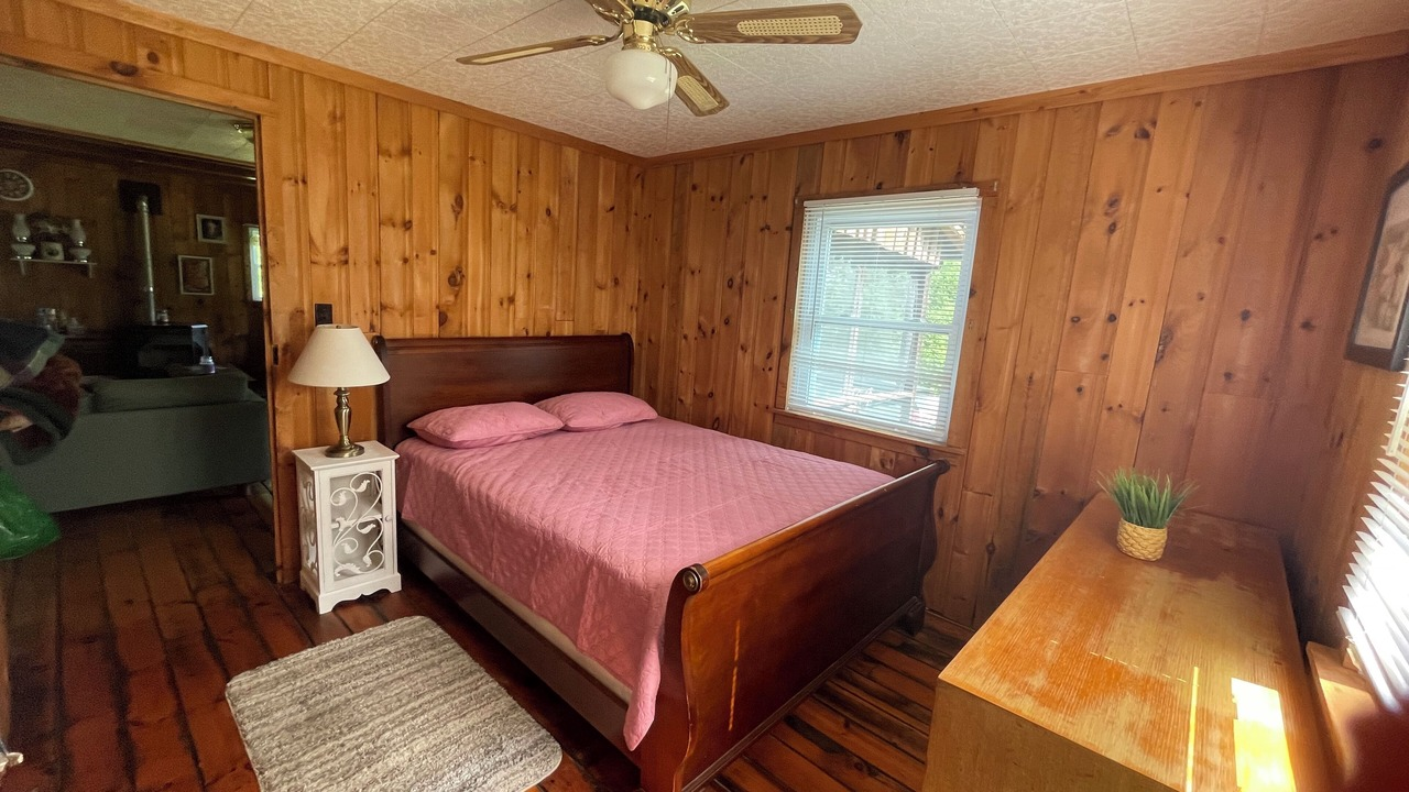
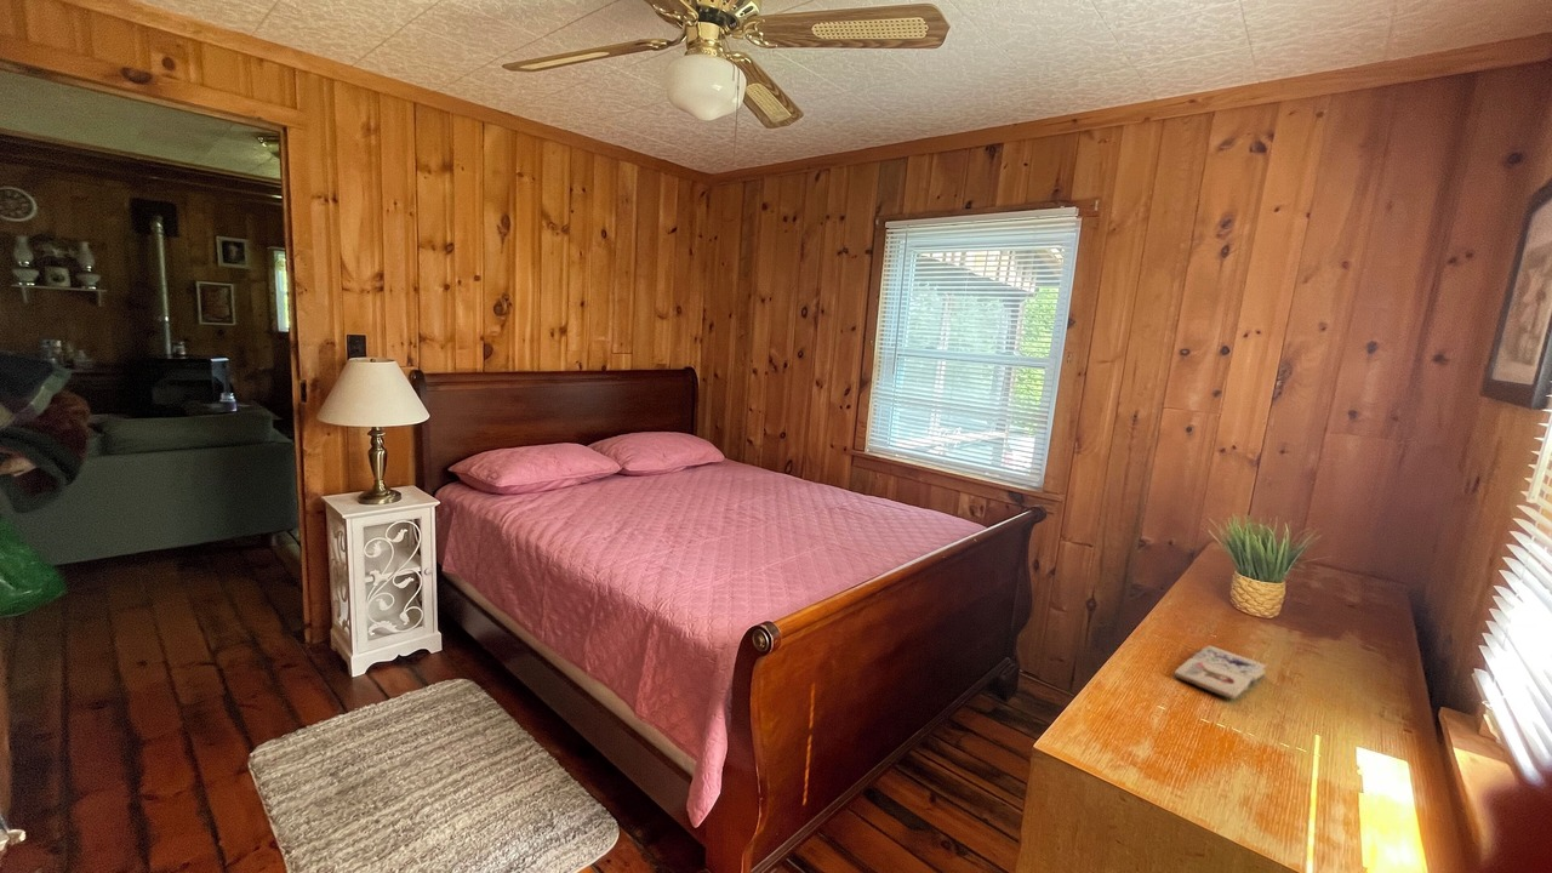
+ paperback book (1220, 667)
